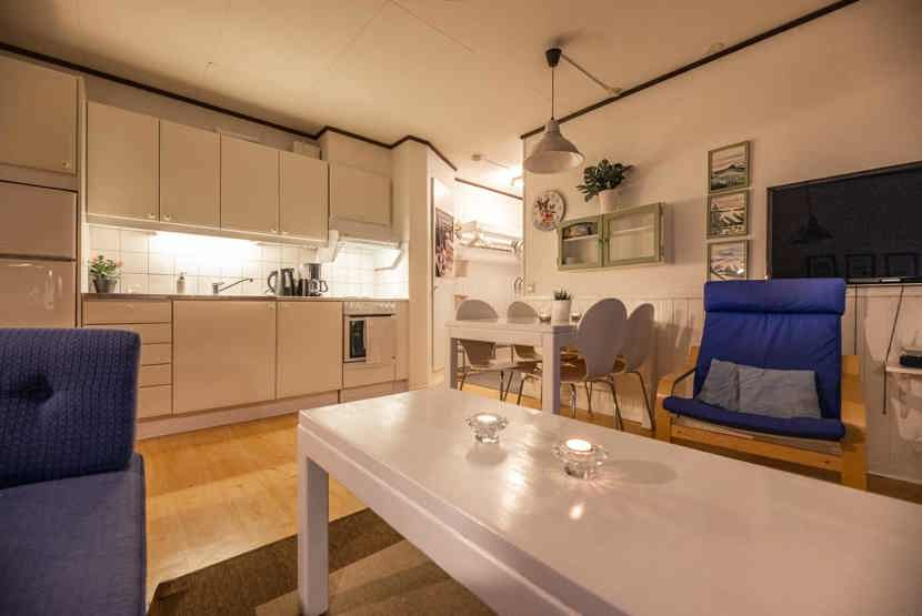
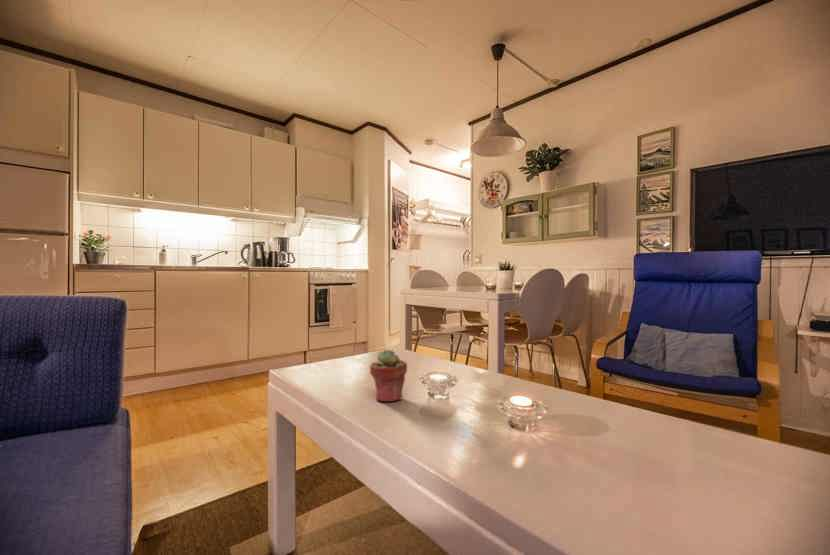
+ potted succulent (388, 373)
